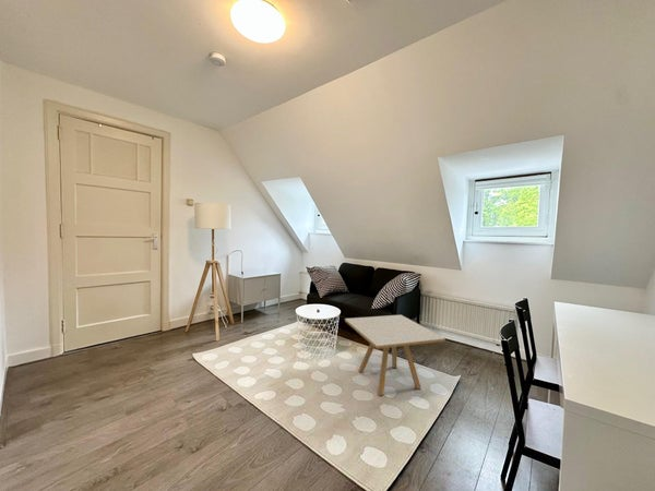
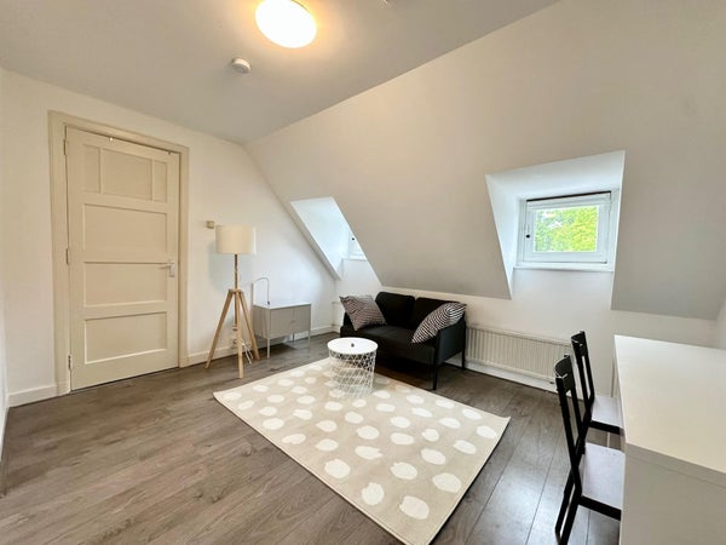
- side table (388, 354)
